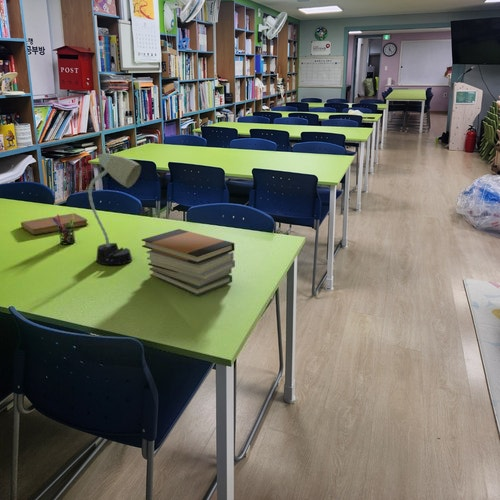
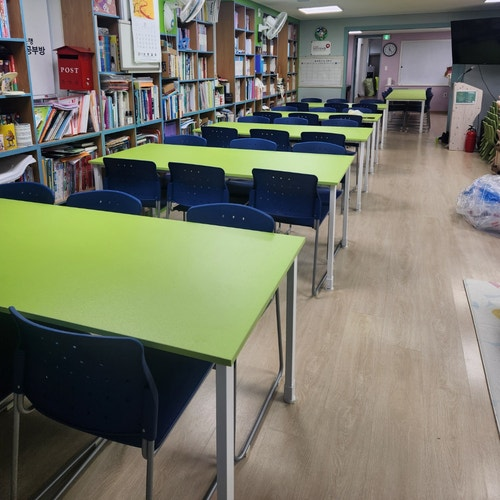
- desk lamp (98, 217)
- book stack (189, 260)
- pen holder (66, 228)
- notebook (55, 223)
